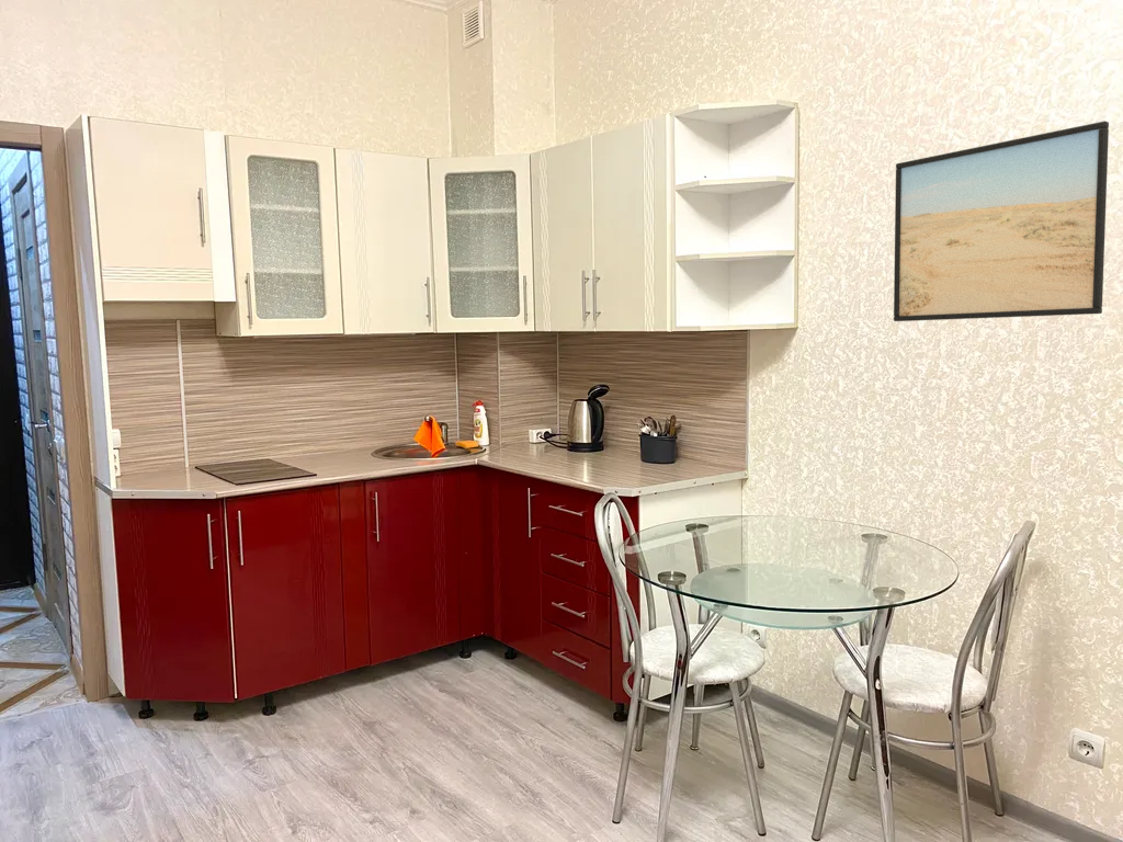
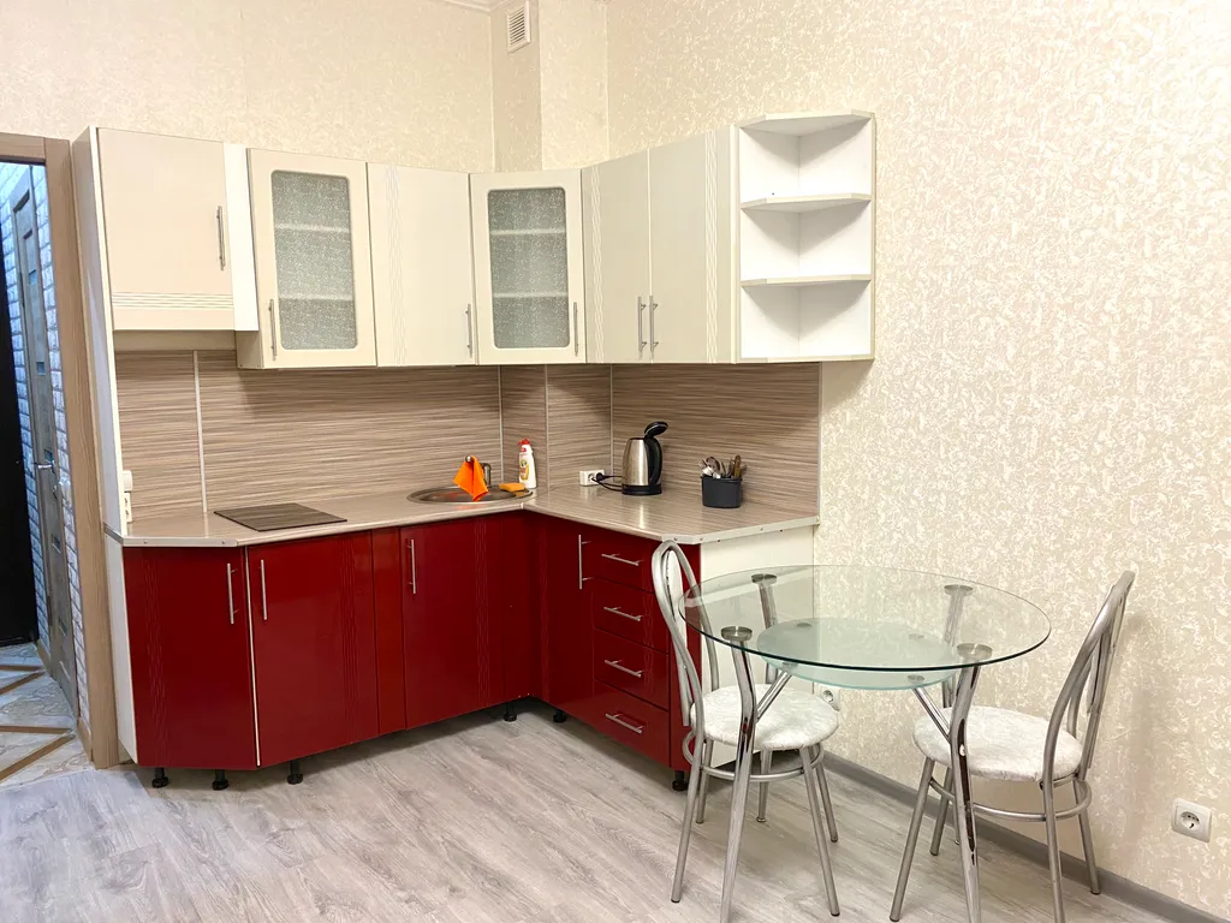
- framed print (989, 231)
